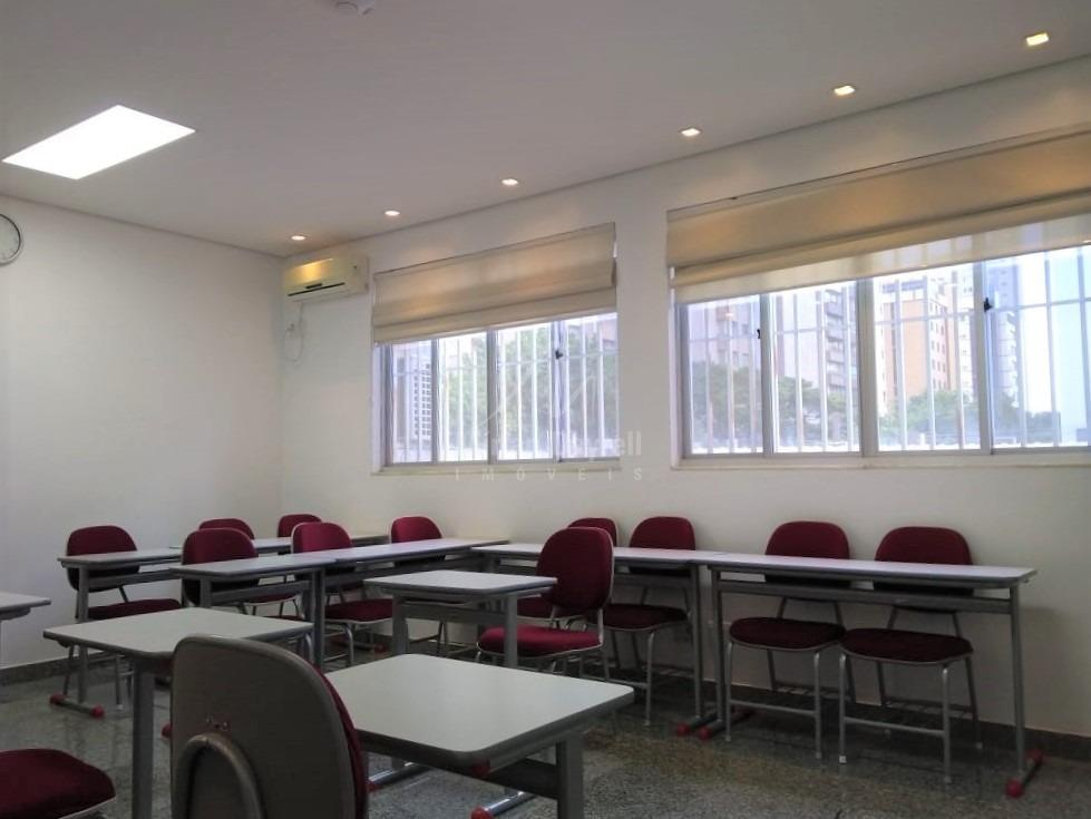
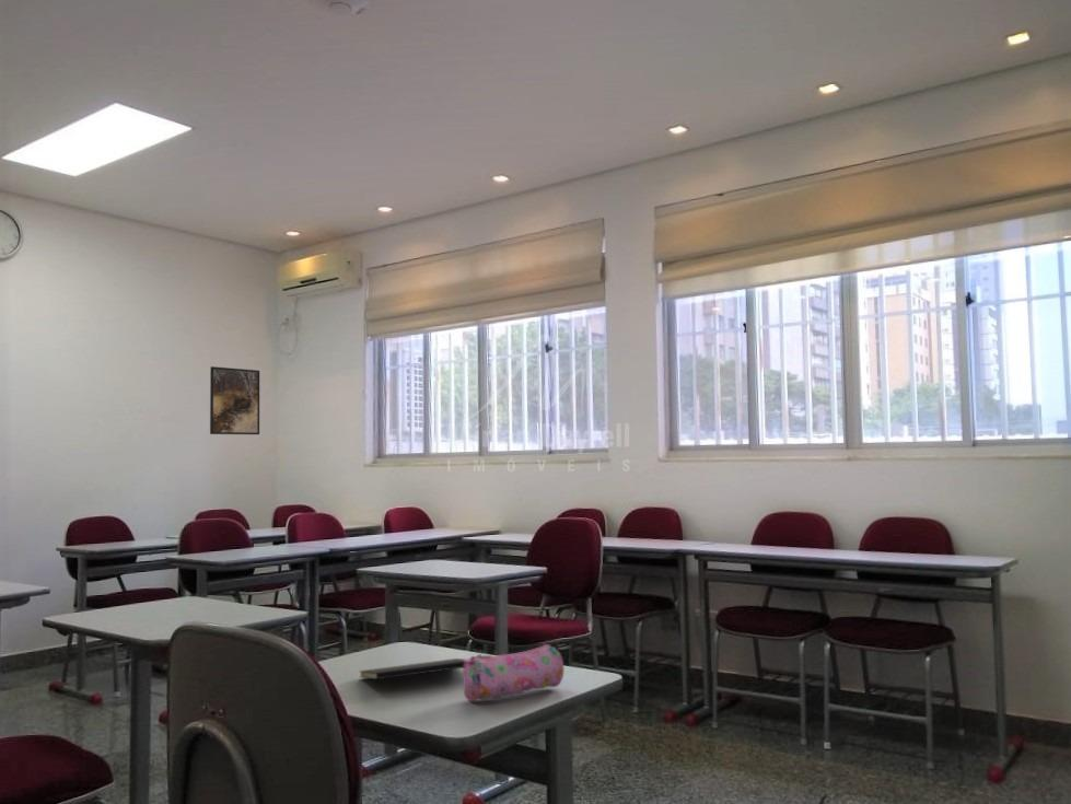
+ notepad (418, 668)
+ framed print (235, 401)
+ pencil case (512, 672)
